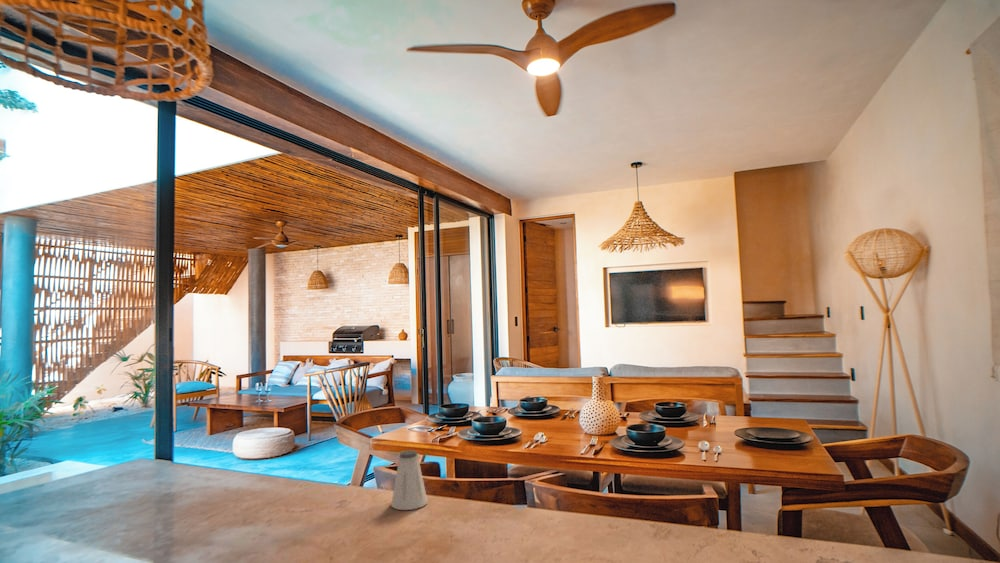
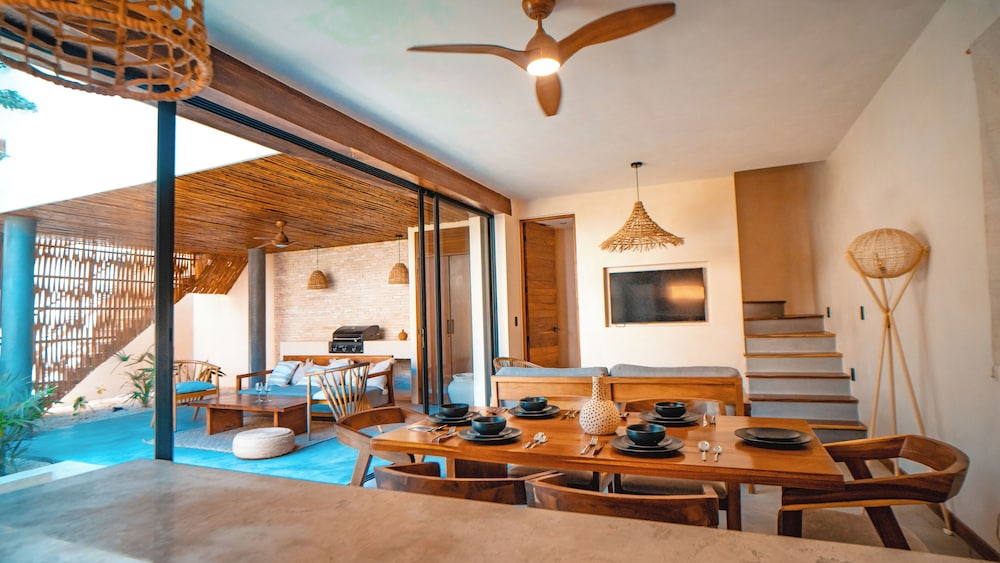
- saltshaker (408, 477)
